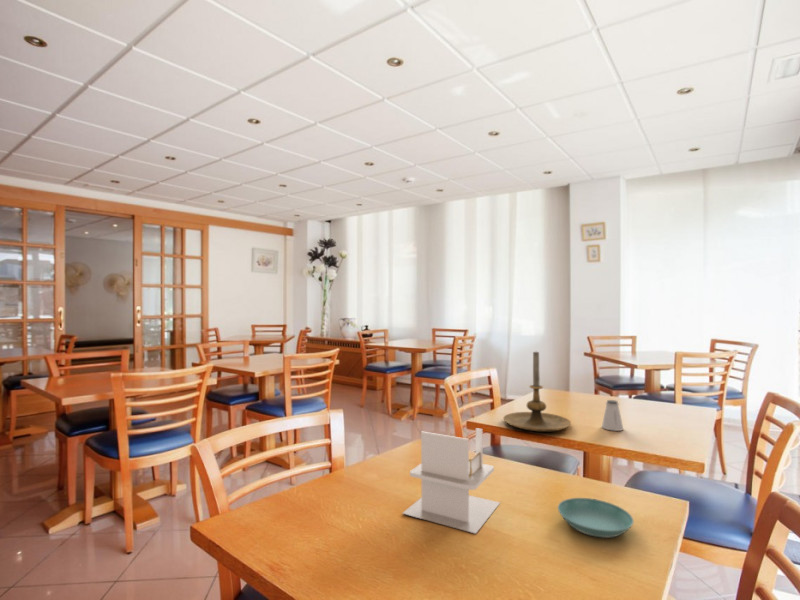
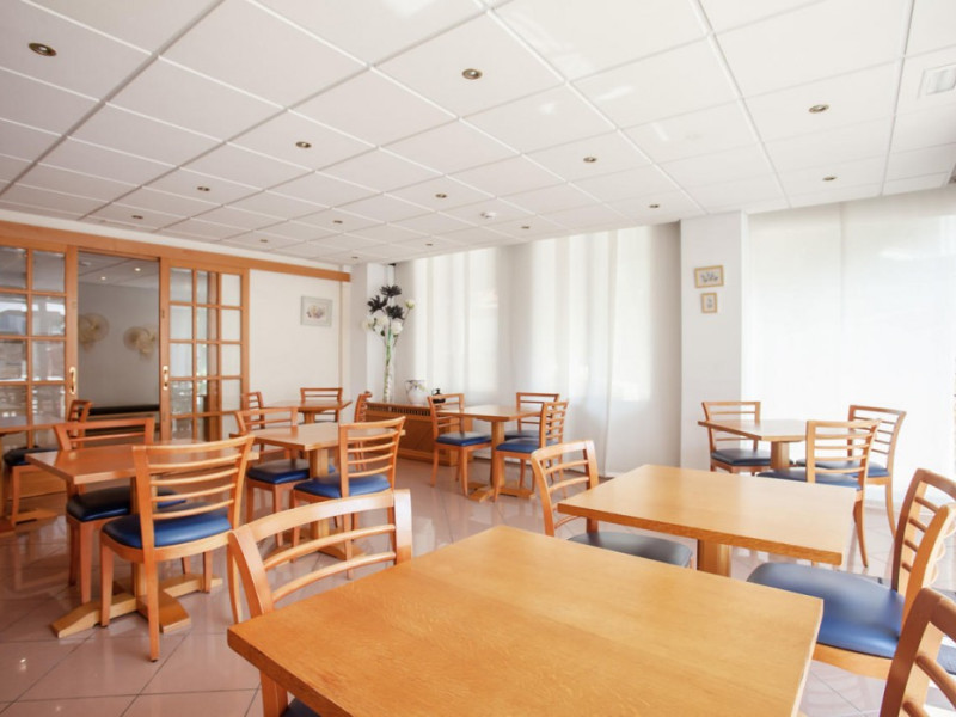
- candle holder (536, 387)
- napkin holder (452, 469)
- saltshaker (612, 414)
- saucer (594, 518)
